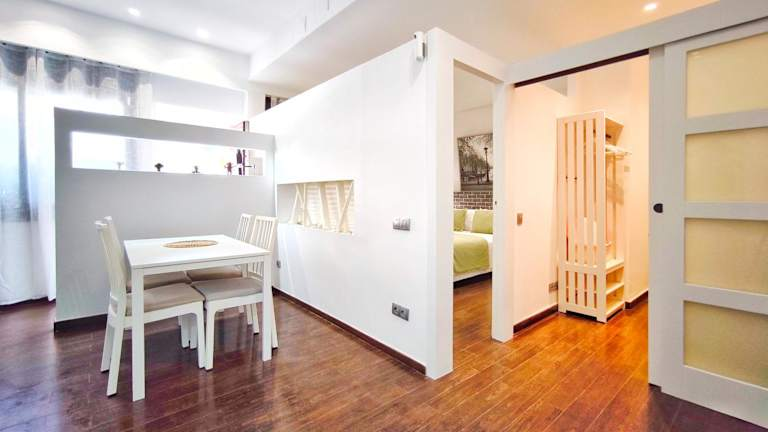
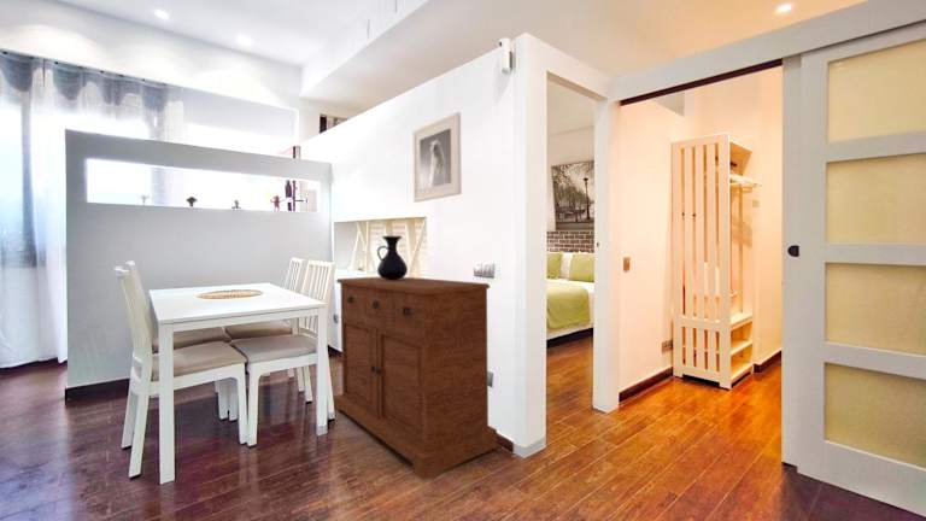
+ vase (392, 257)
+ sideboard (405, 353)
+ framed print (435, 160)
